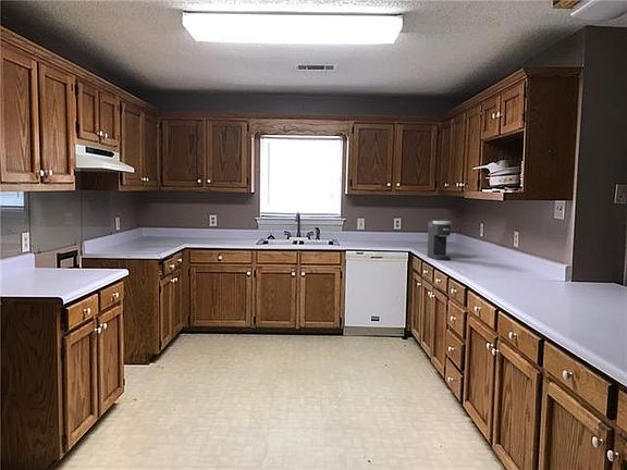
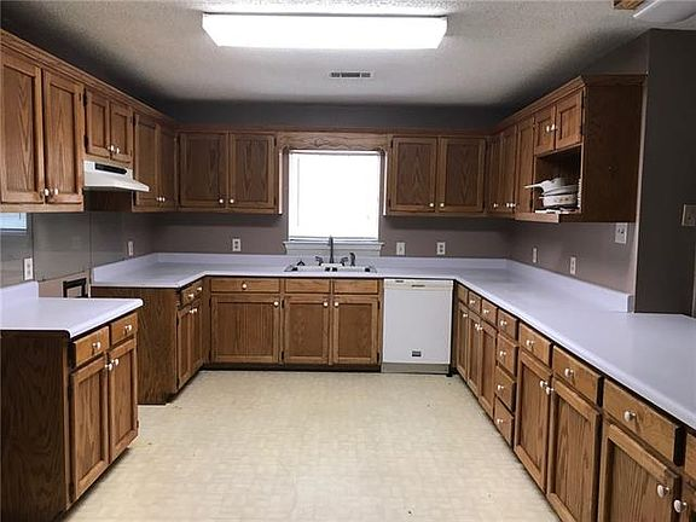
- coffee maker (439, 238)
